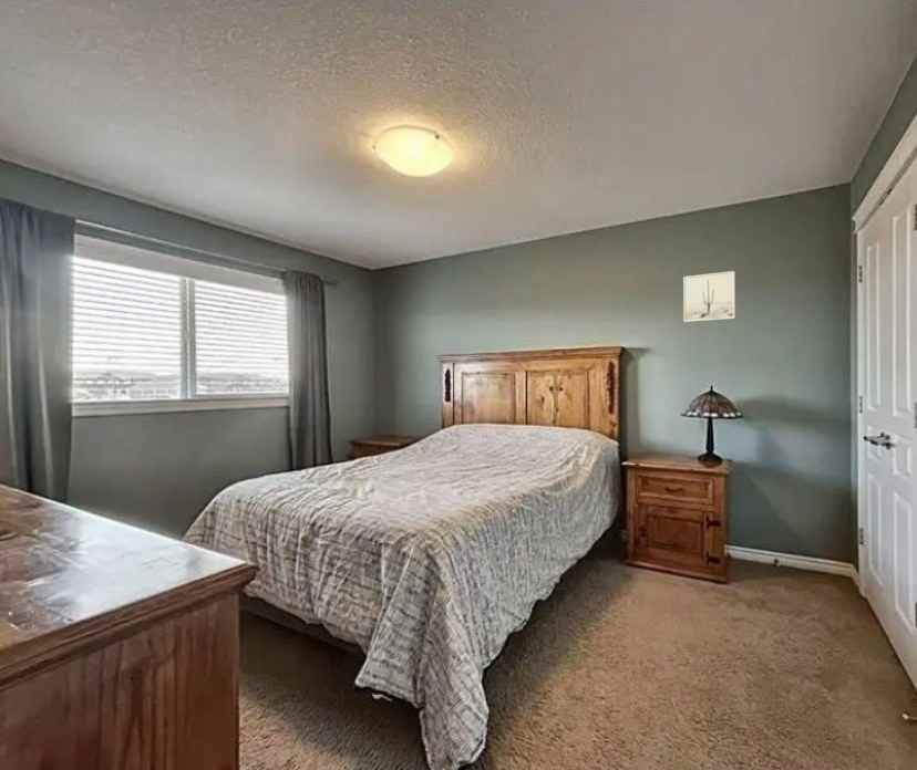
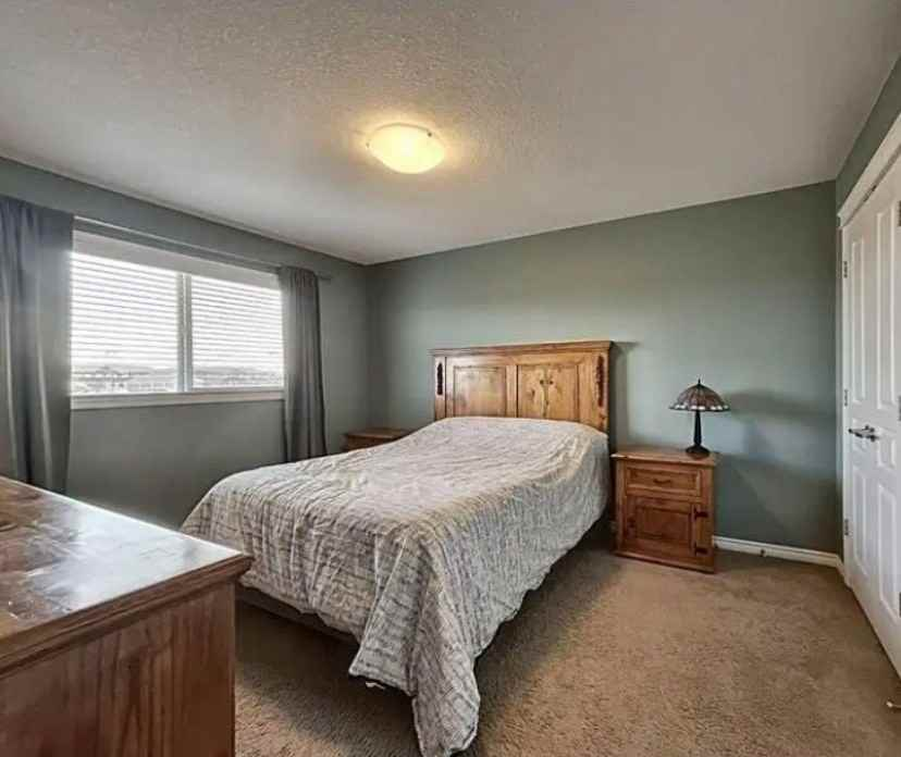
- wall art (709, 296)
